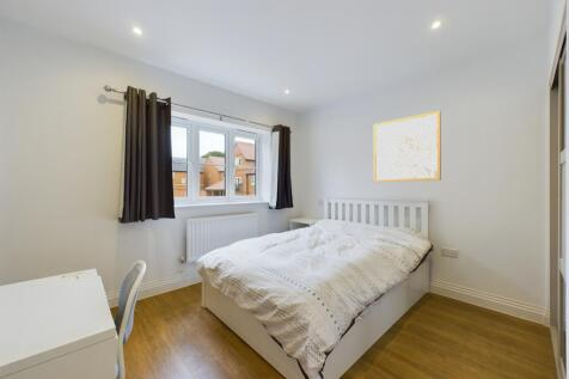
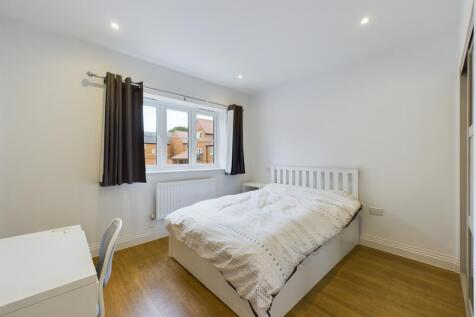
- wall art (404, 149)
